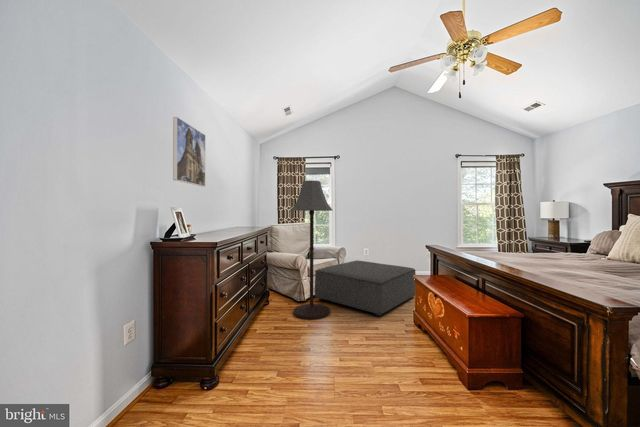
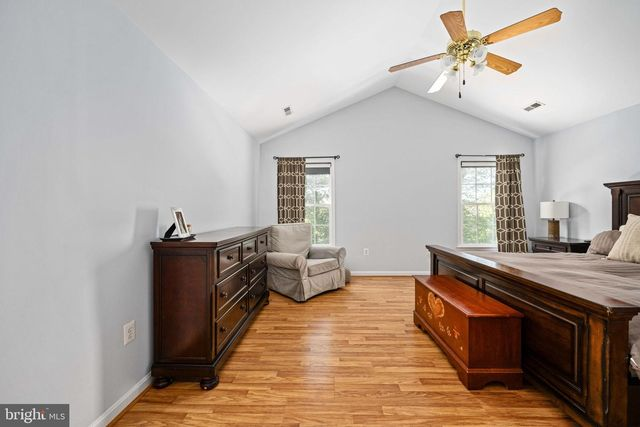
- floor lamp (311, 246)
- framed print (190, 155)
- ottoman (365, 282)
